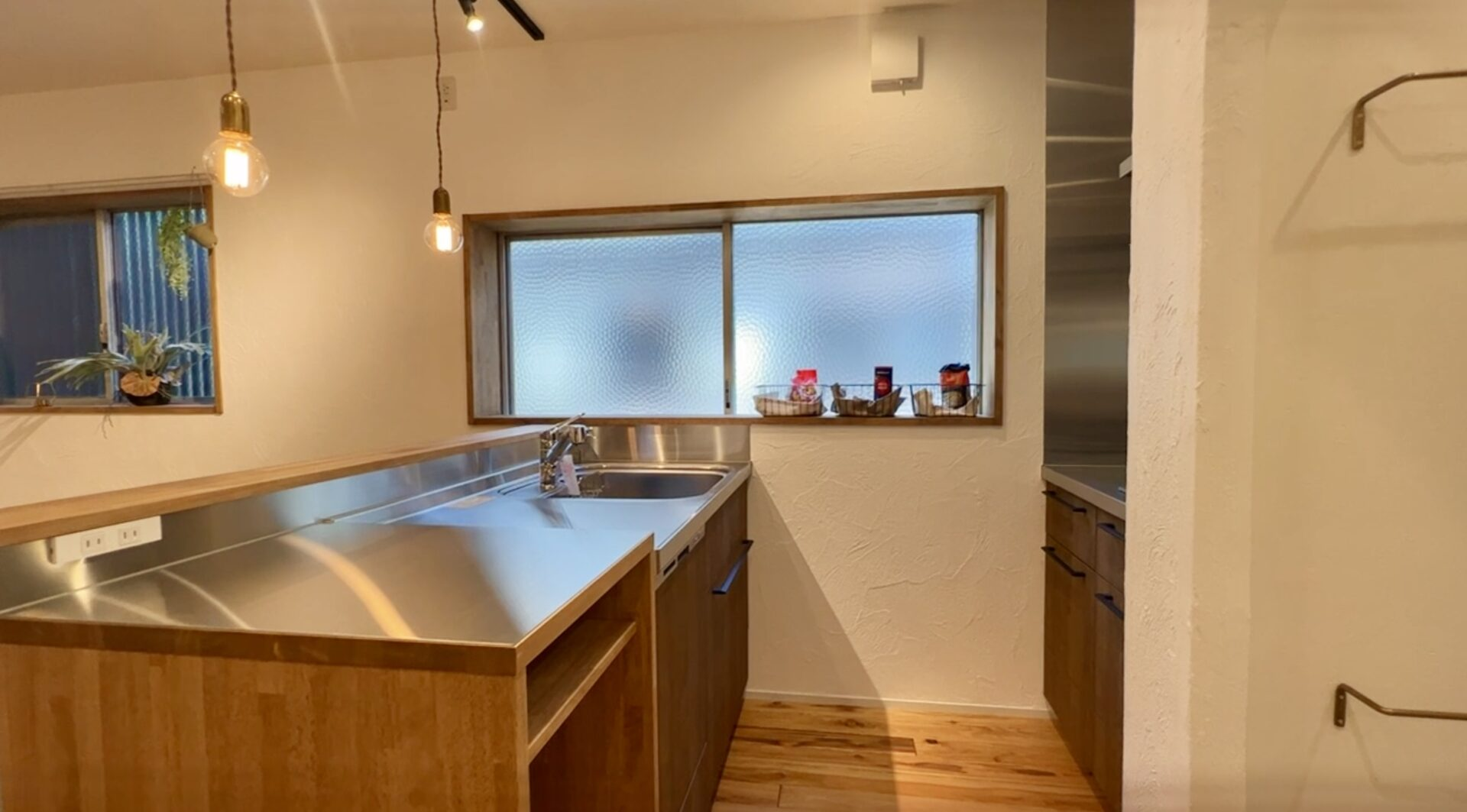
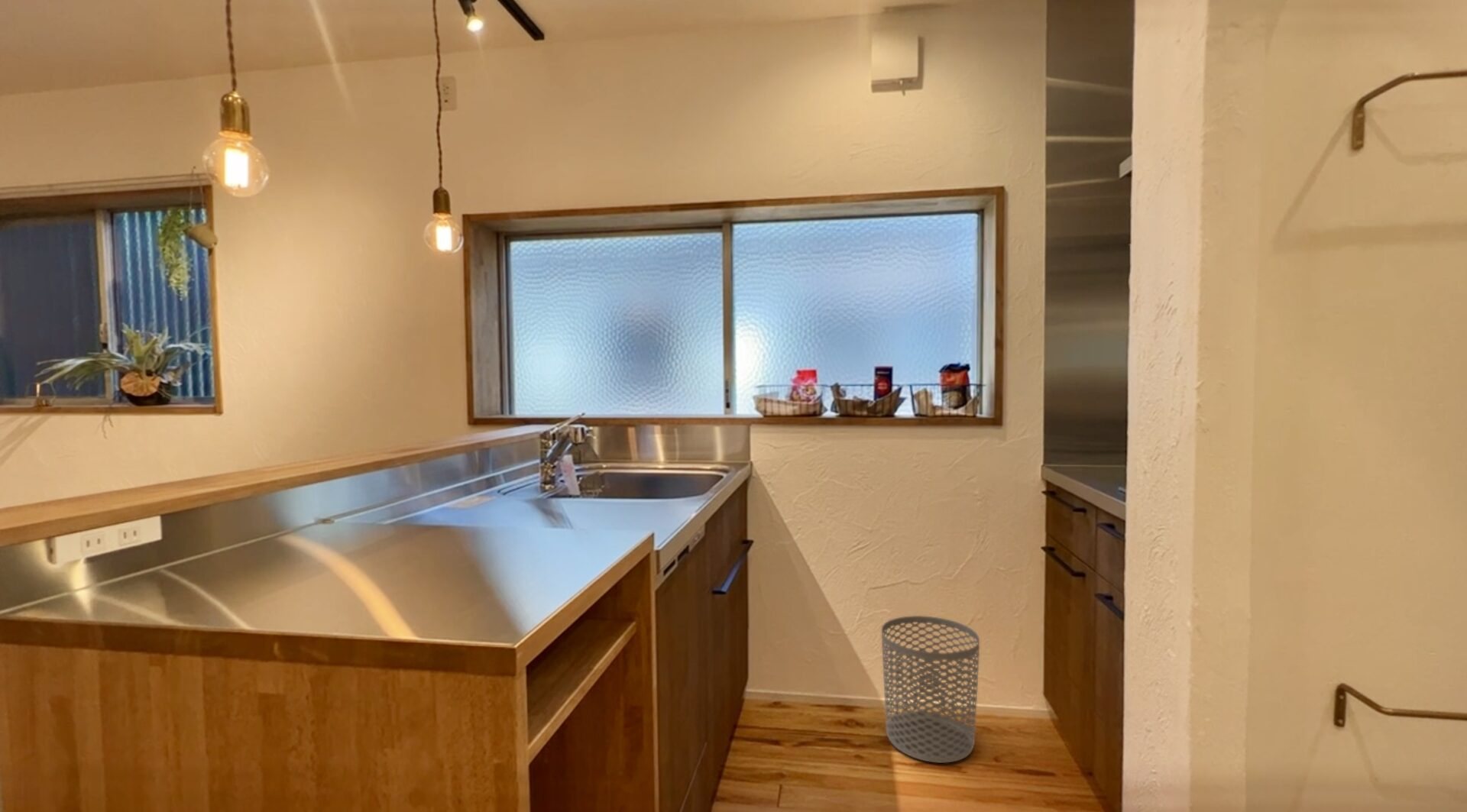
+ waste bin (929, 686)
